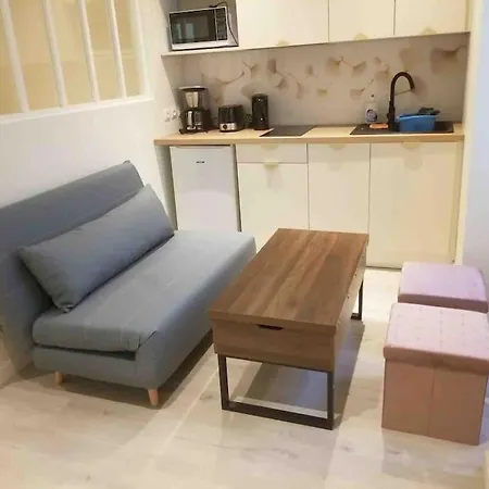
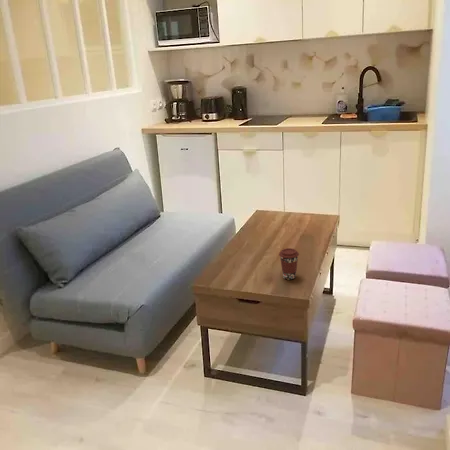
+ coffee cup (289, 264)
